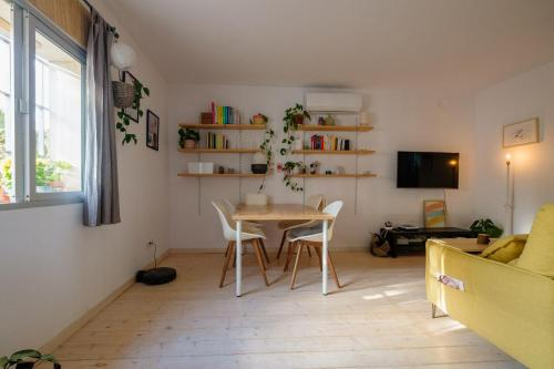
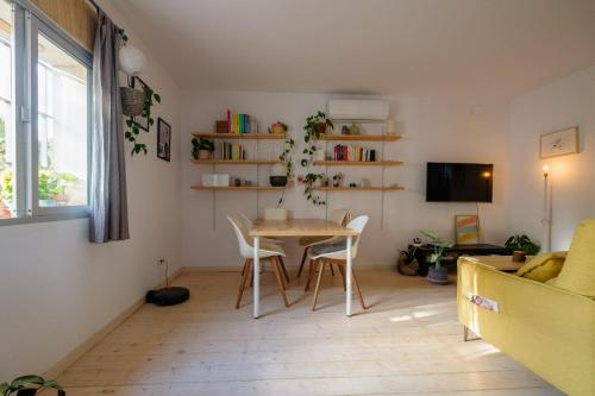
+ potted plant (439, 257)
